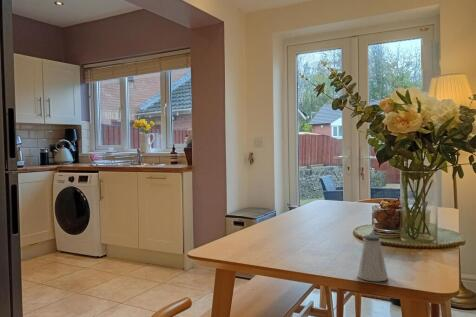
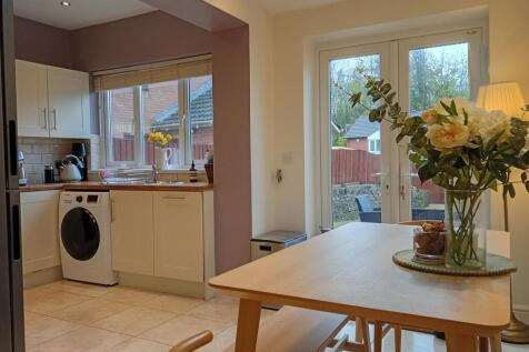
- saltshaker (372, 256)
